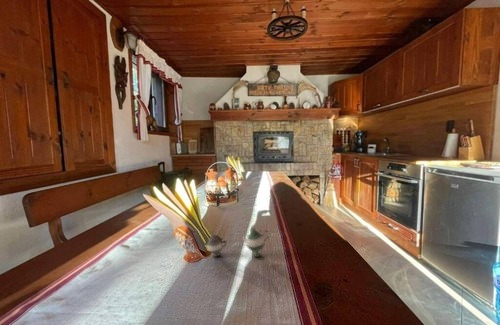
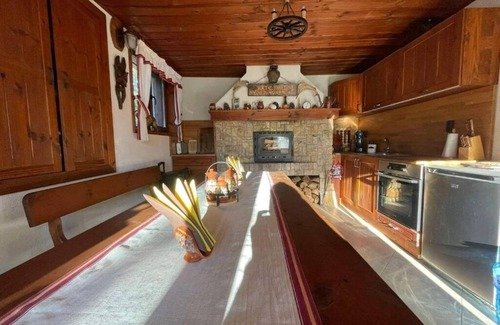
- teapot (243, 238)
